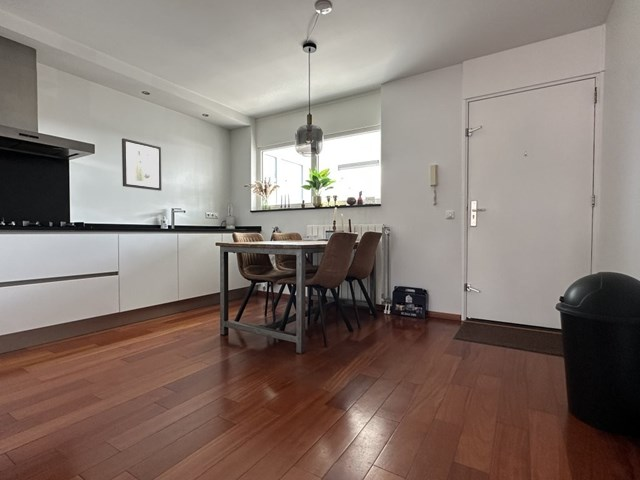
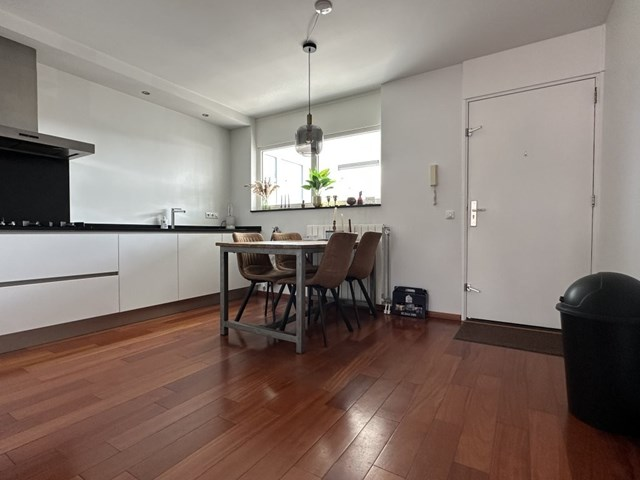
- wall art (142, 165)
